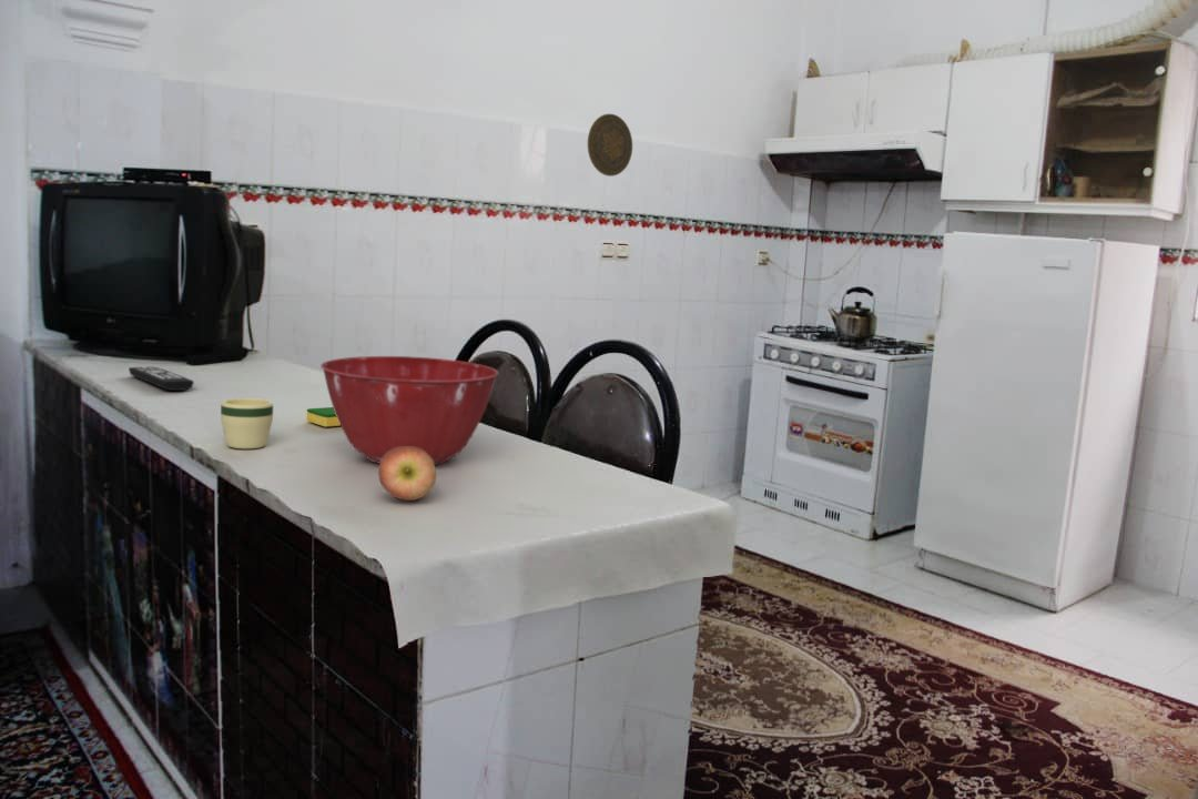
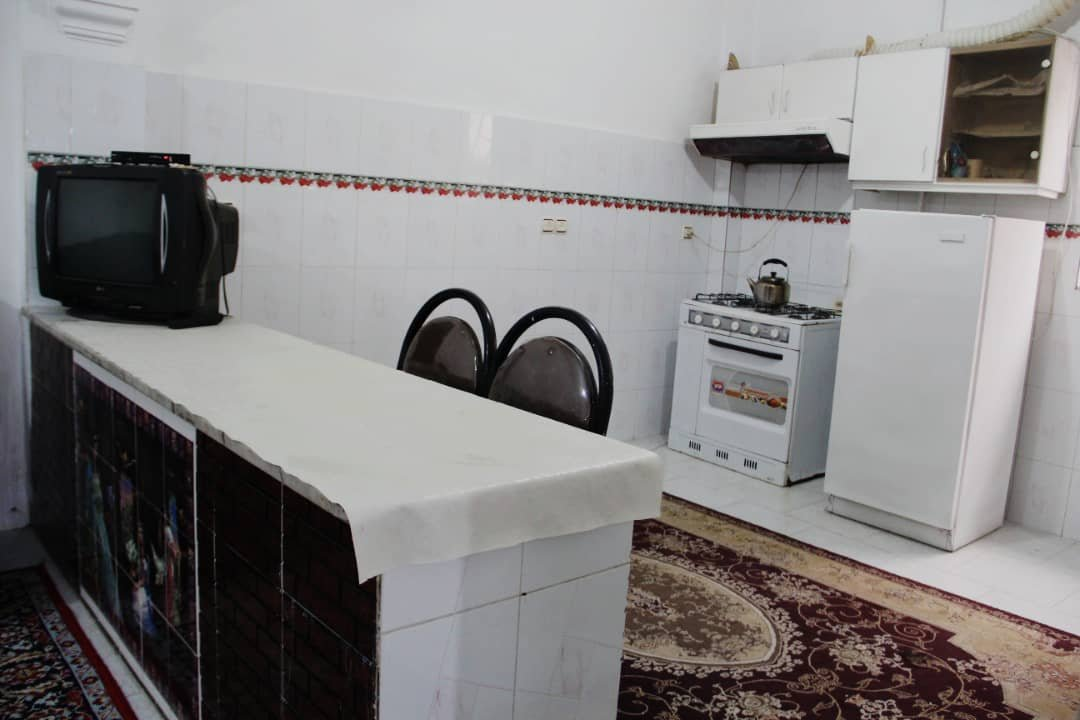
- dish sponge (337, 419)
- mug (243, 422)
- apple (407, 474)
- decorative plate (611, 144)
- mixing bowl (409, 412)
- remote control (160, 377)
